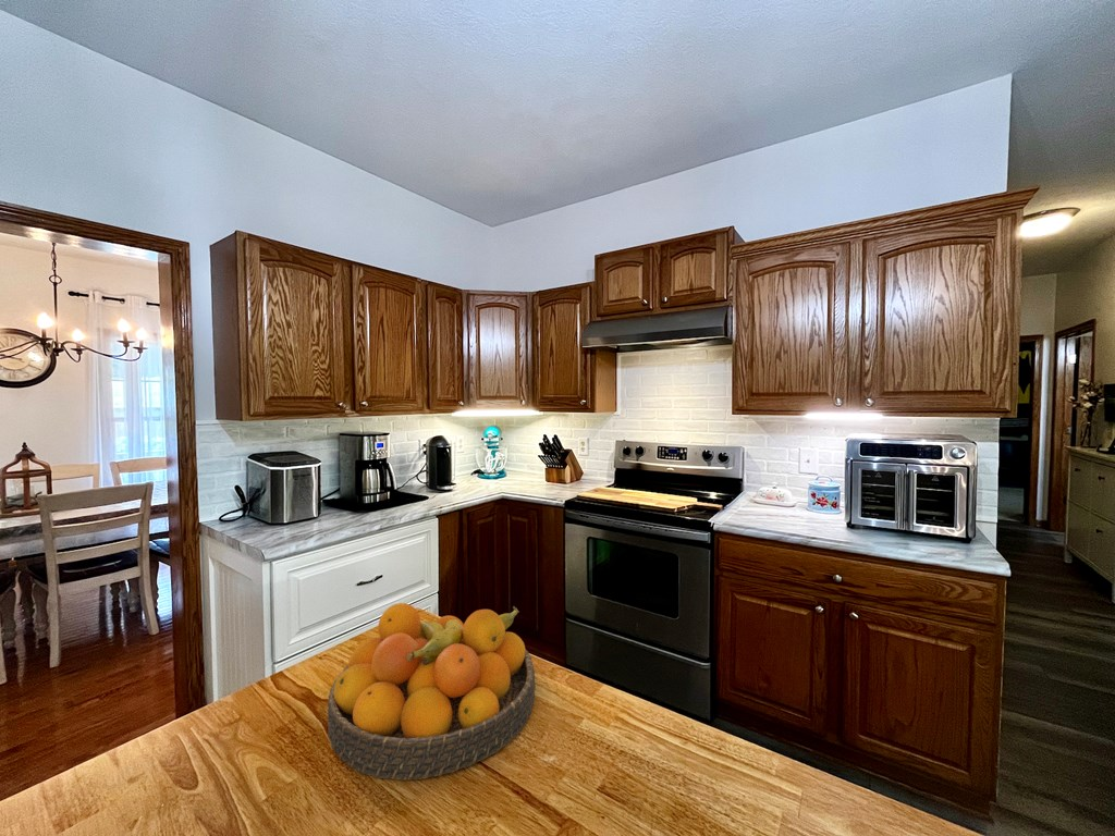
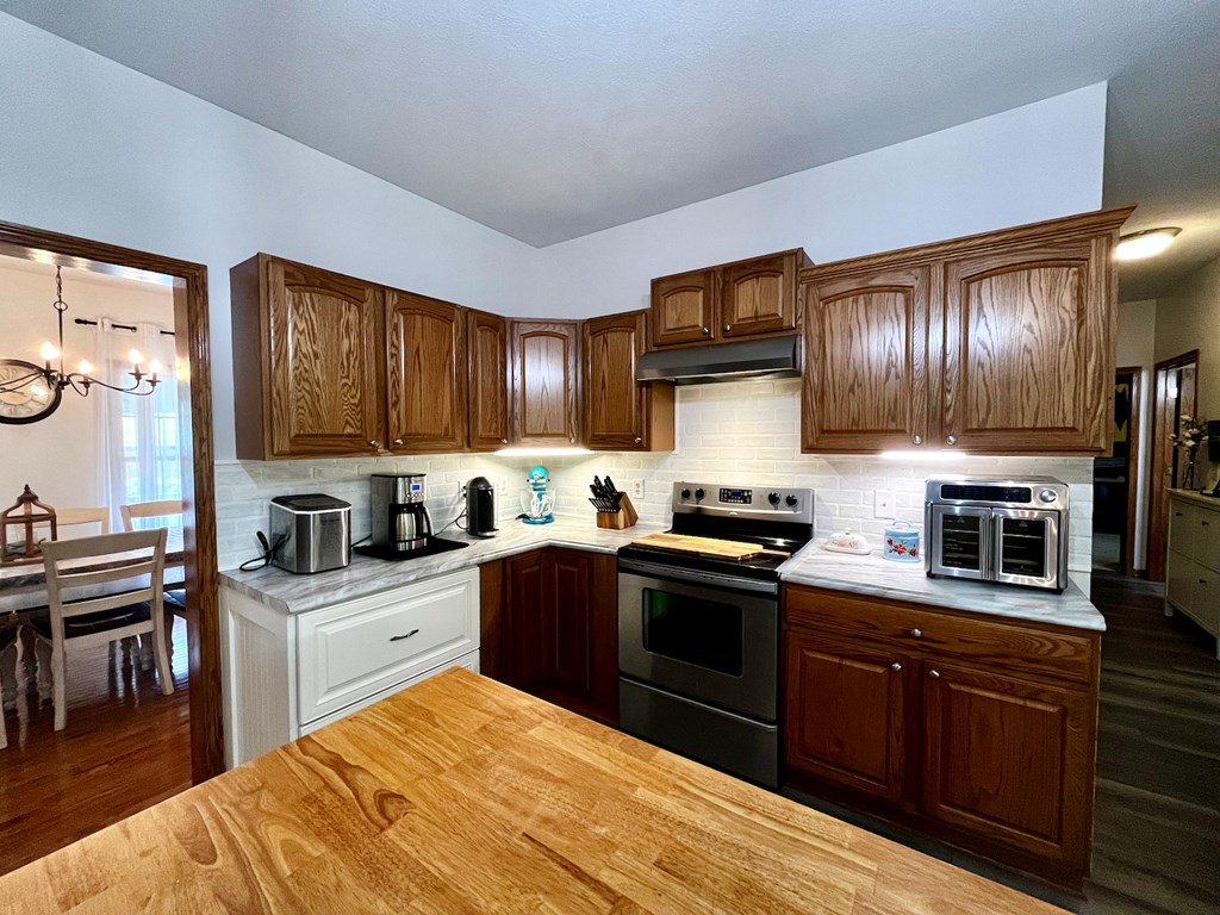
- fruit bowl (437, 660)
